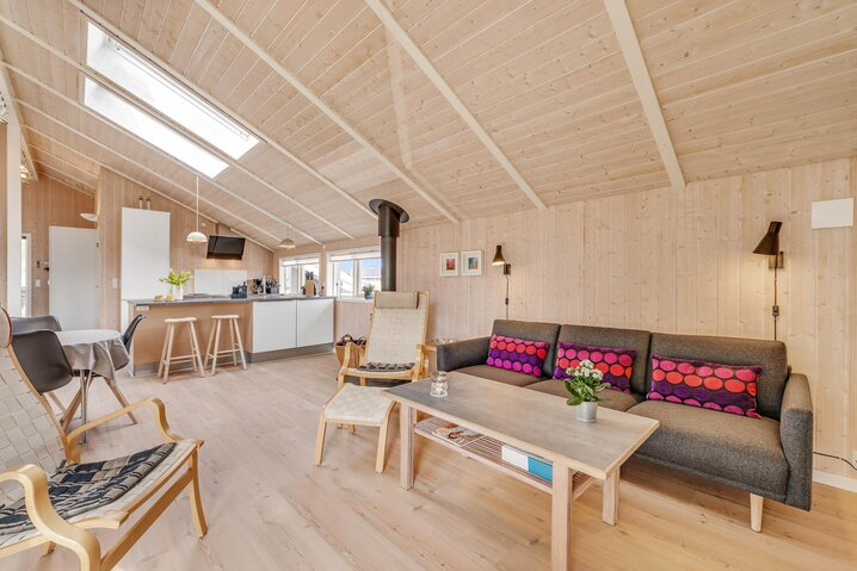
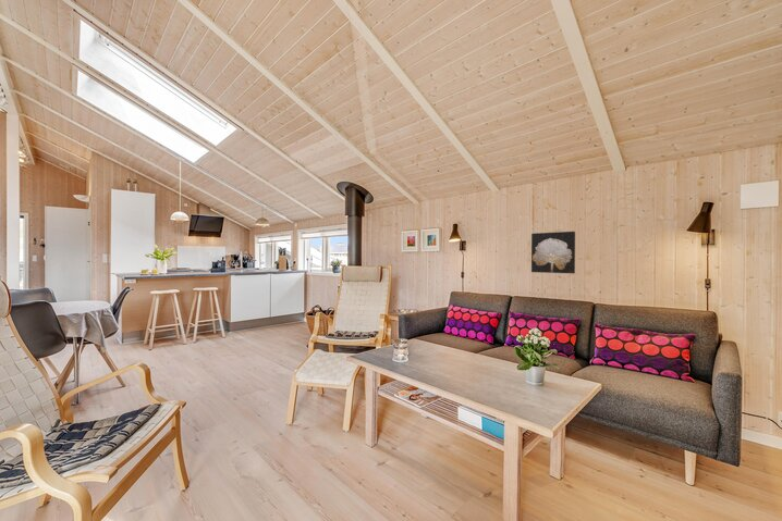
+ wall art (552, 252)
